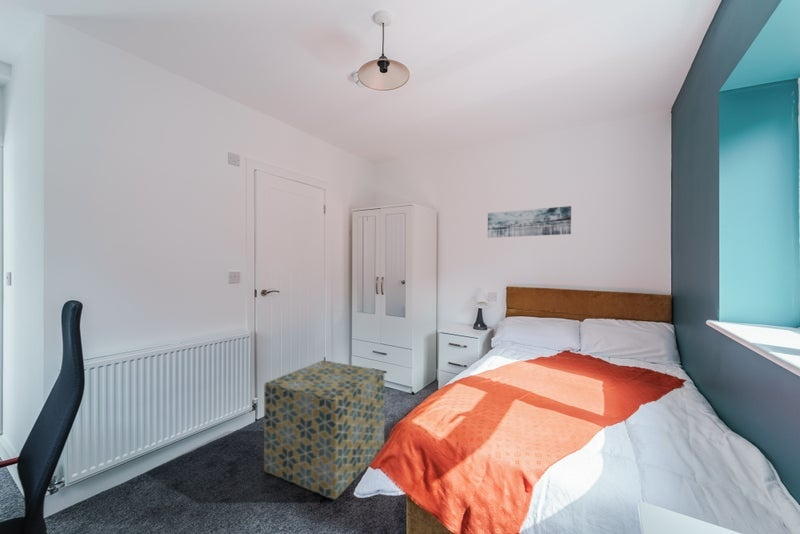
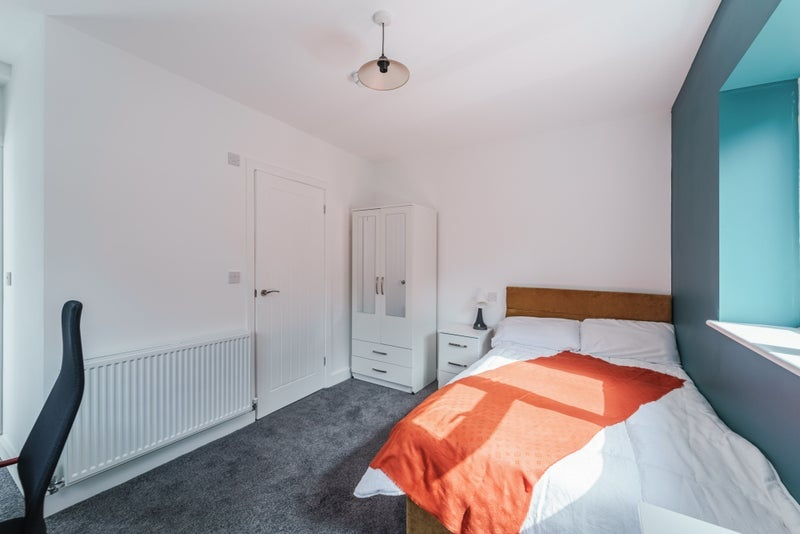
- storage ottoman (327, 418)
- wall art (526, 222)
